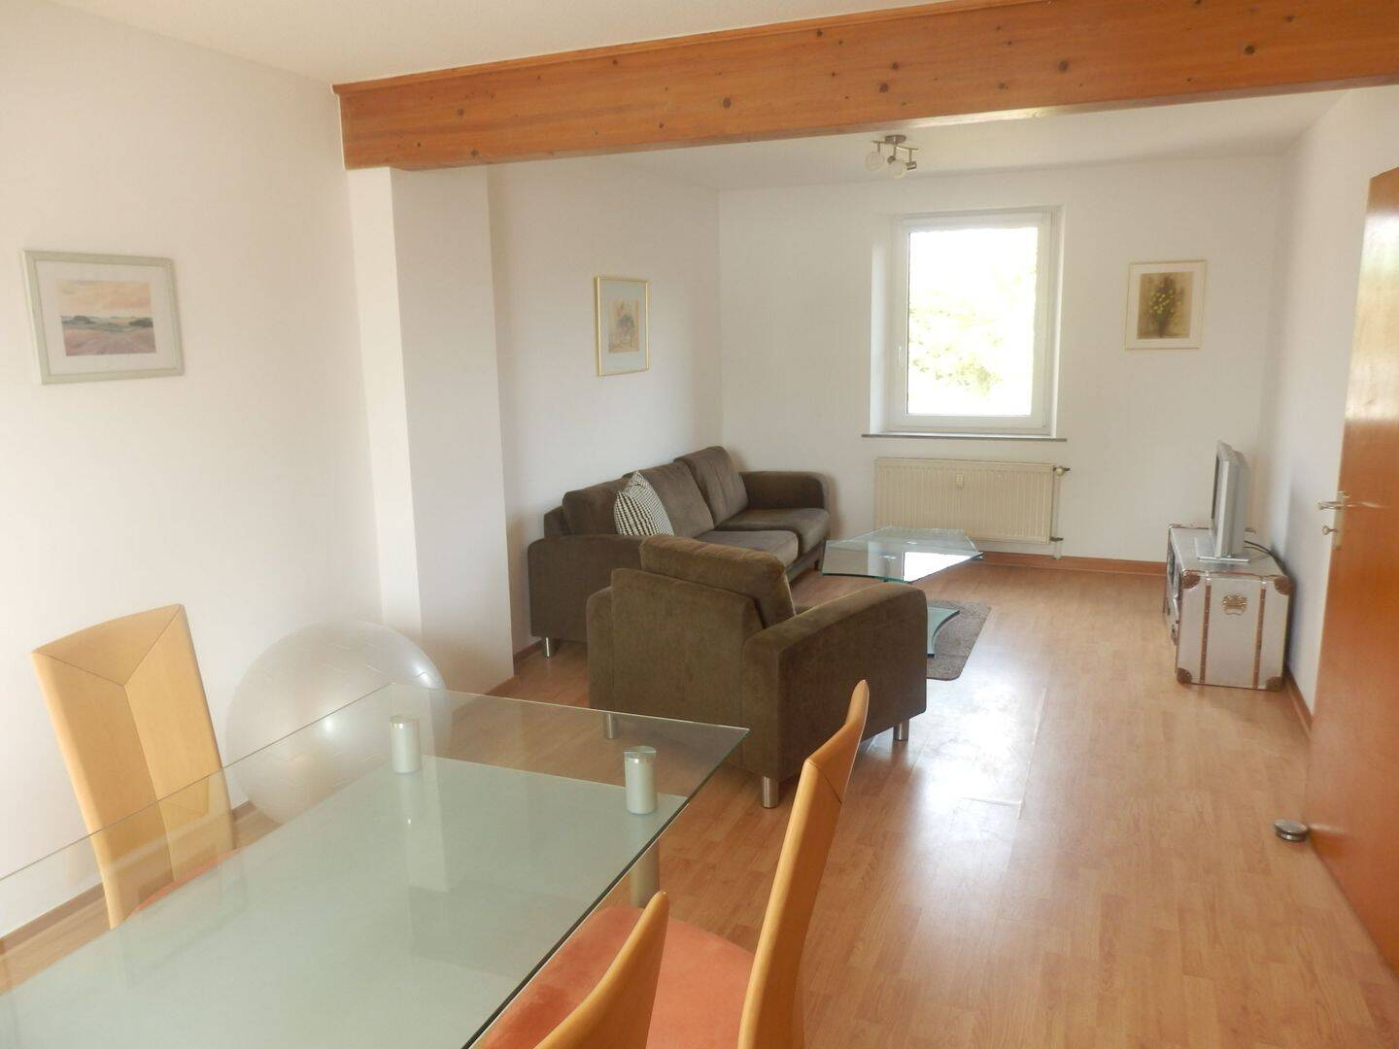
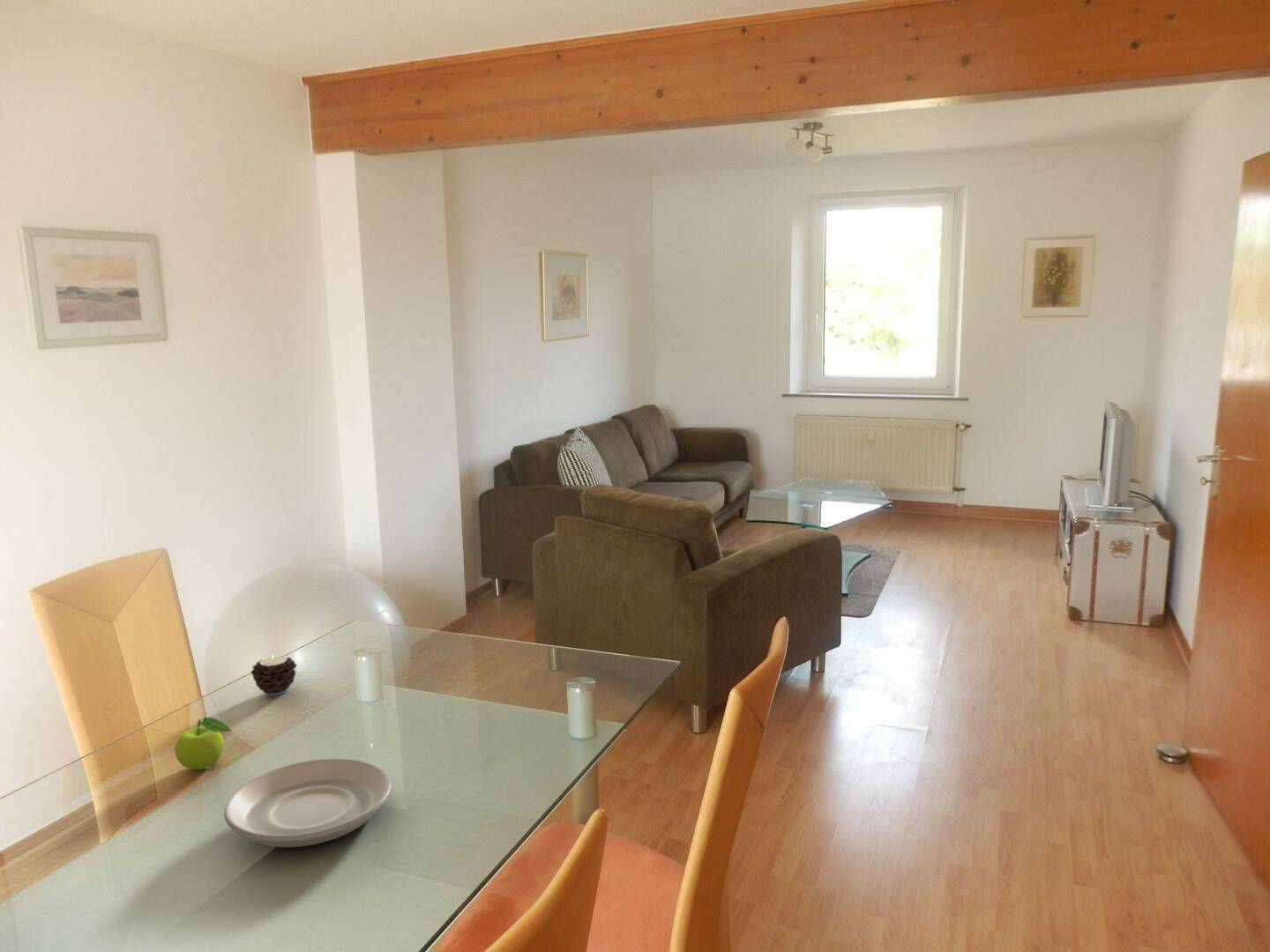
+ candle (274, 673)
+ plate (310, 806)
+ fruit (206, 742)
